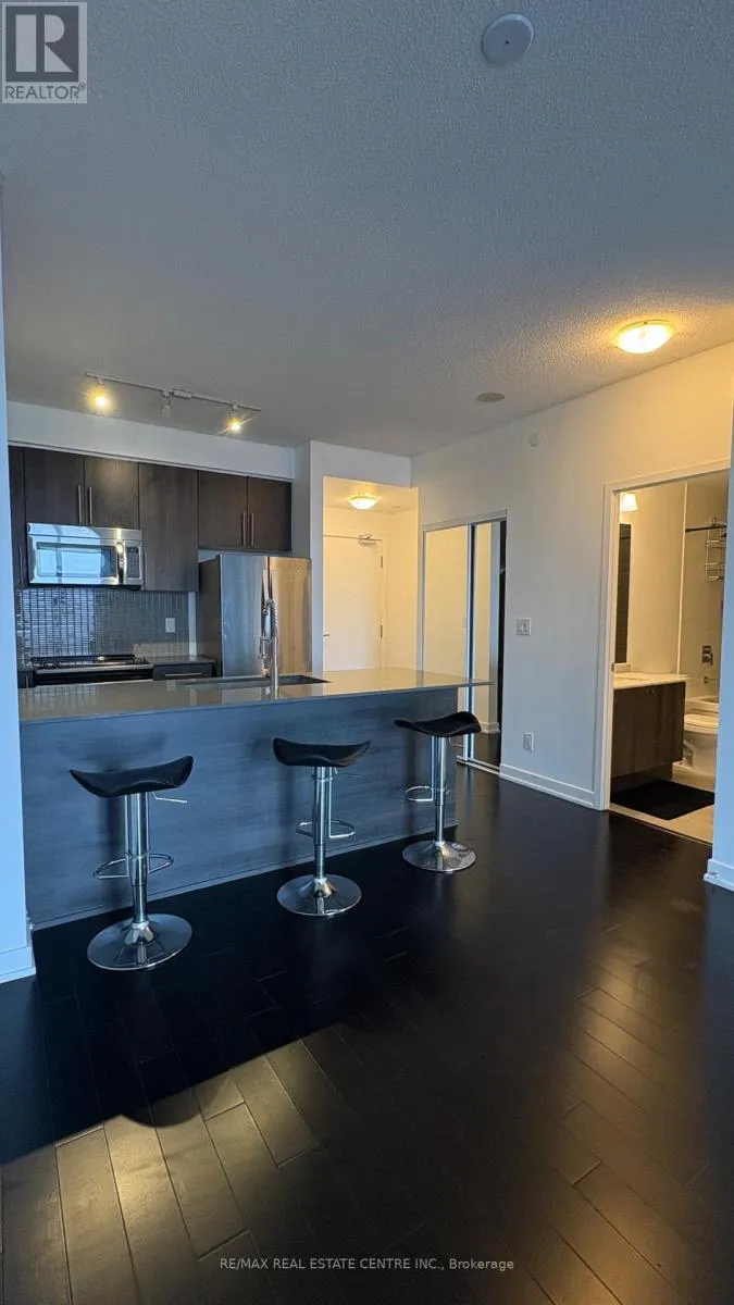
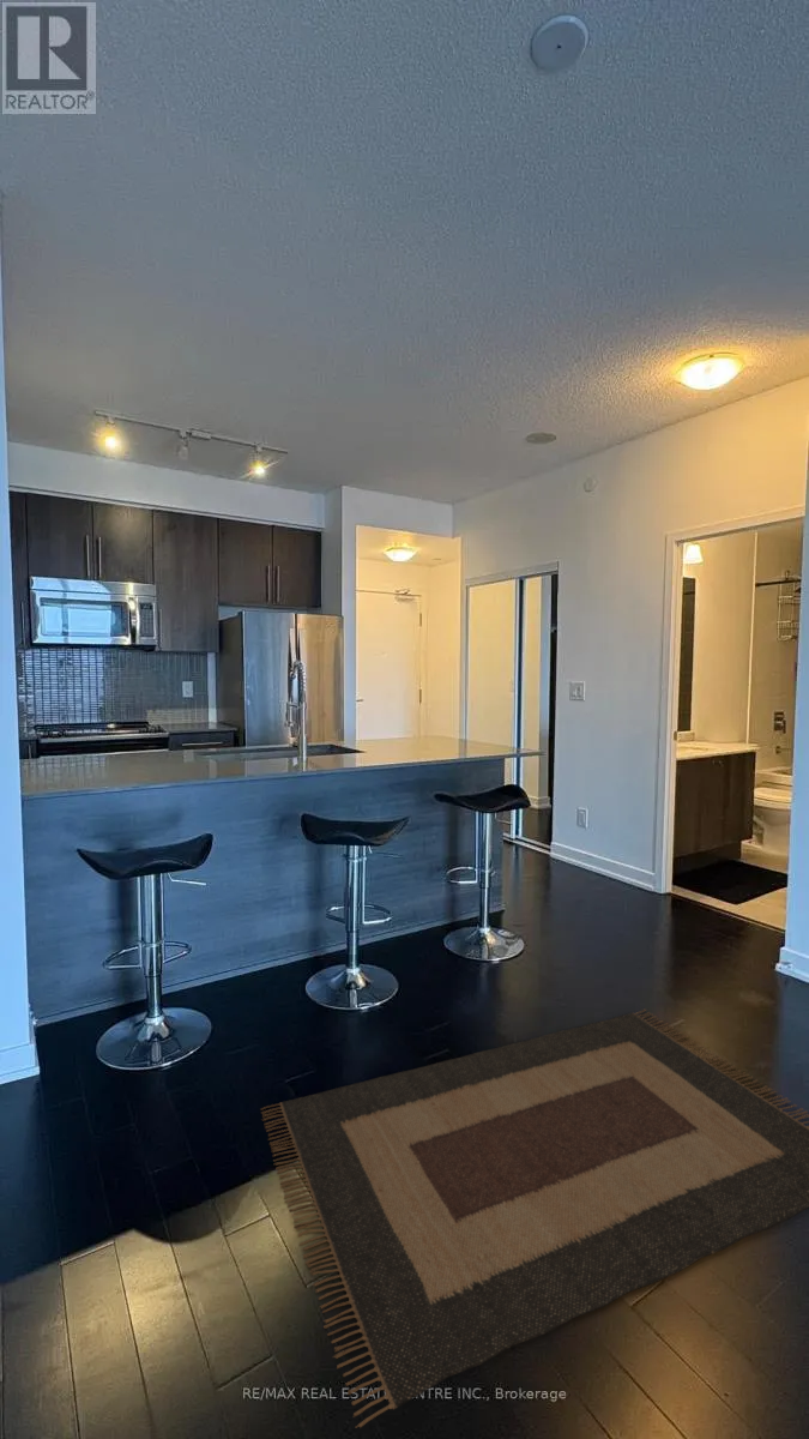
+ rug (557, 1136)
